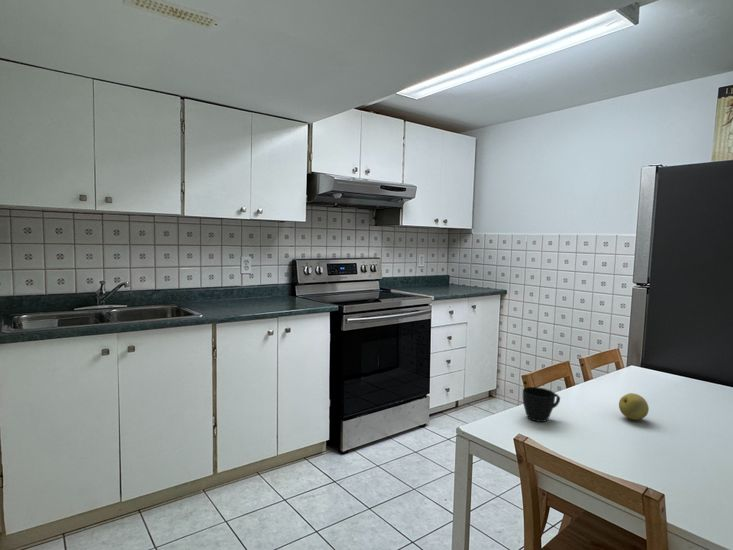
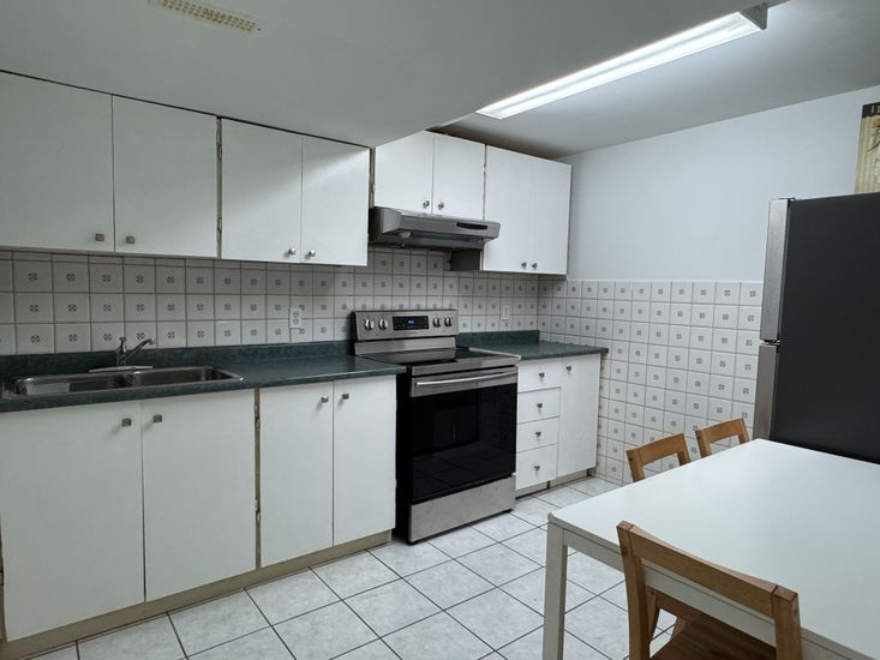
- fruit (633, 406)
- cup (540, 405)
